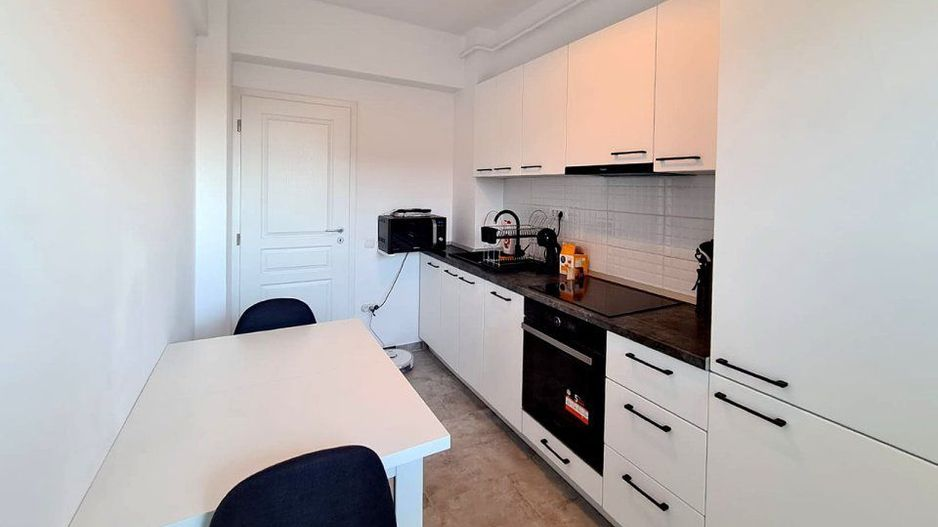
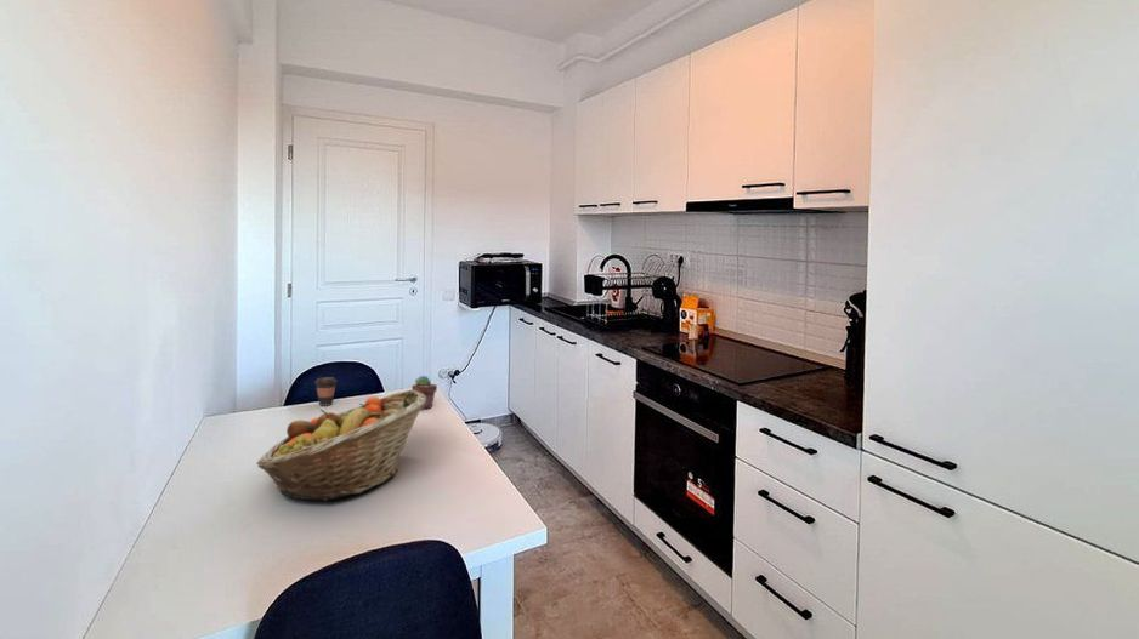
+ coffee cup (325, 390)
+ potted succulent (424, 390)
+ fruit basket (348, 438)
